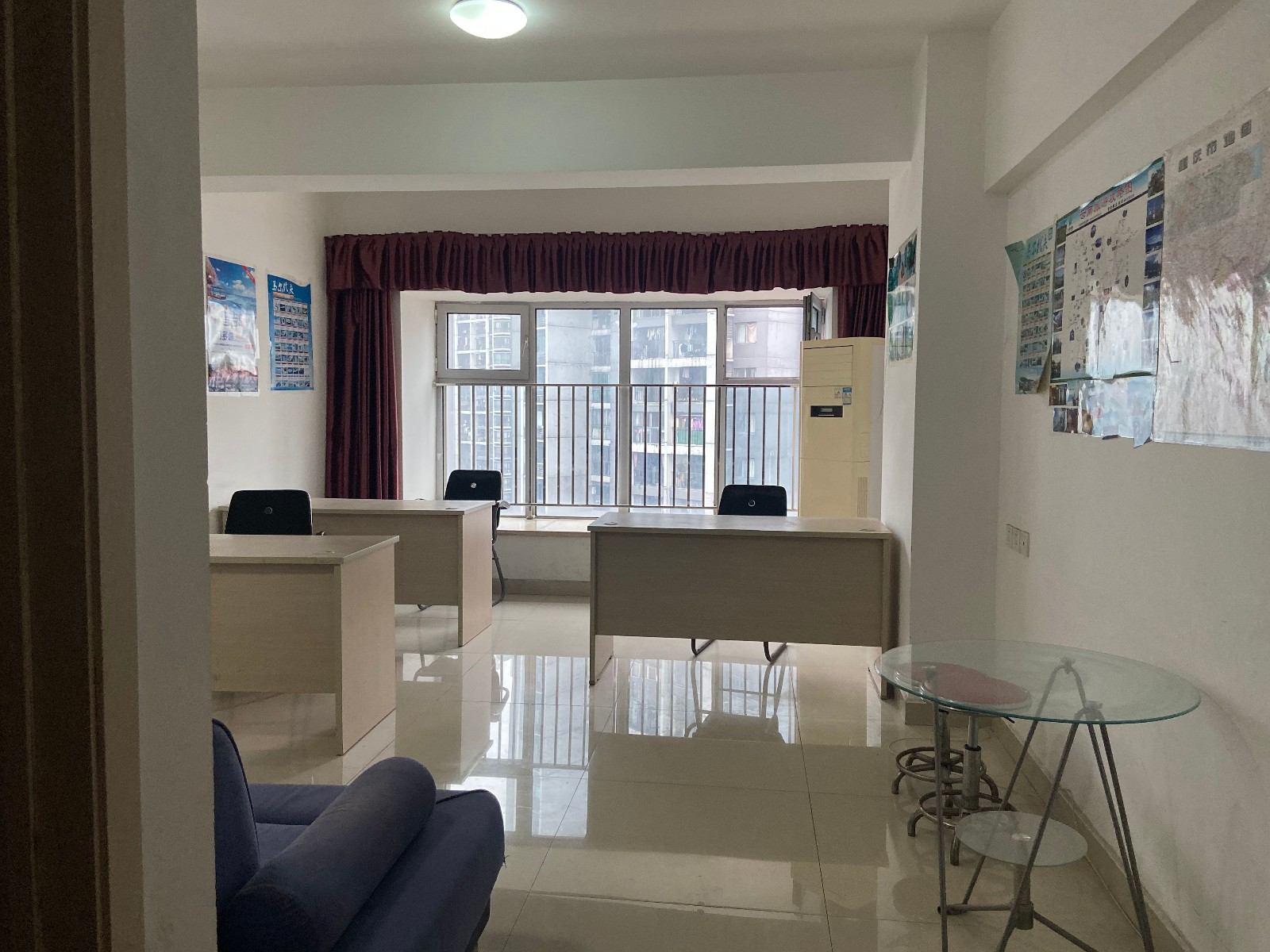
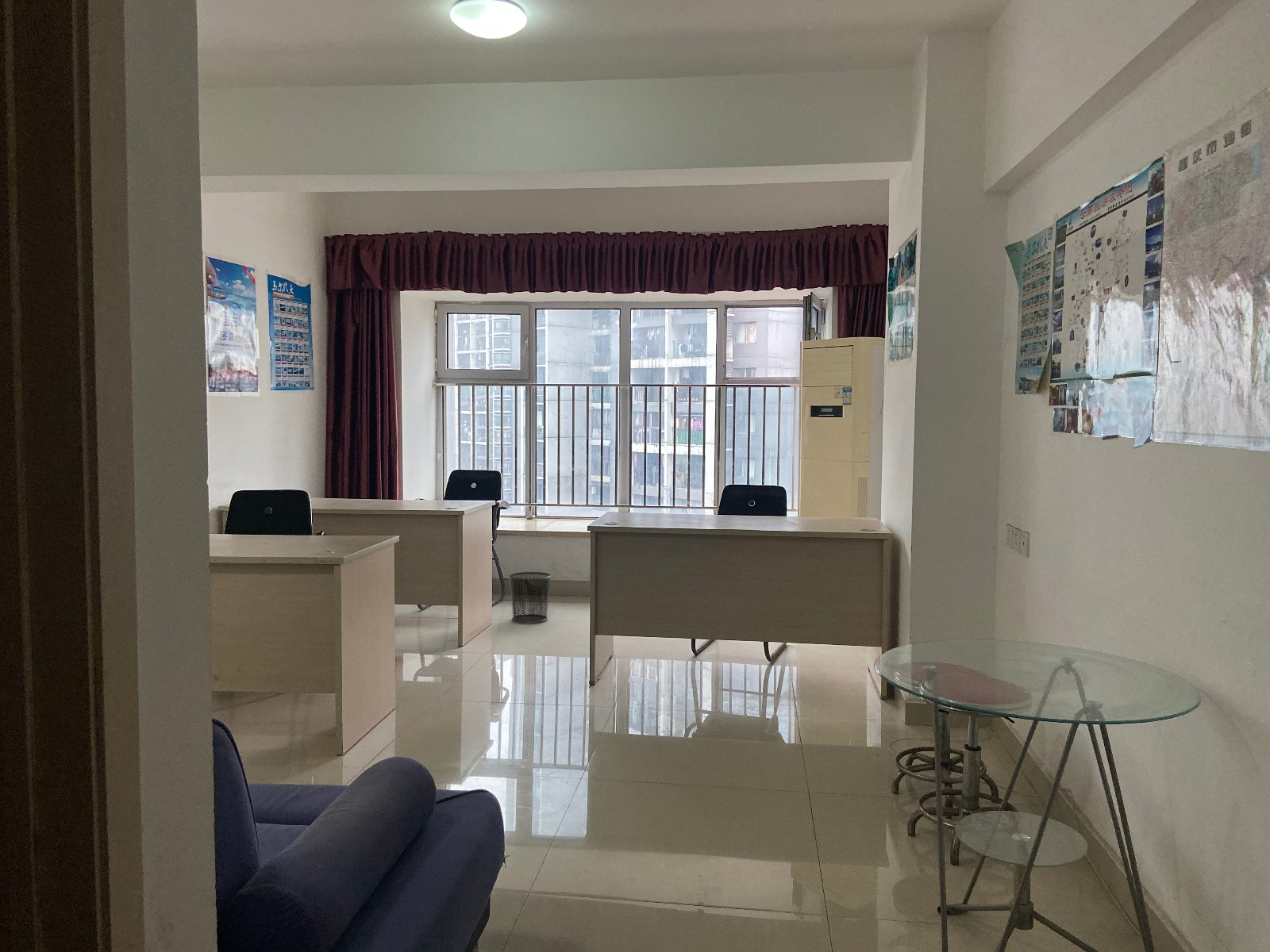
+ waste bin (529, 597)
